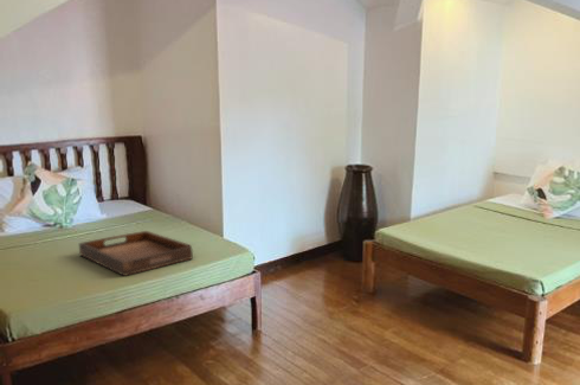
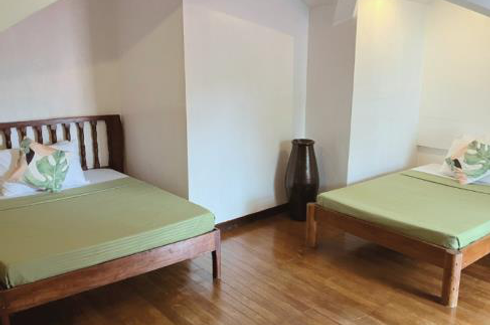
- serving tray (136, 250)
